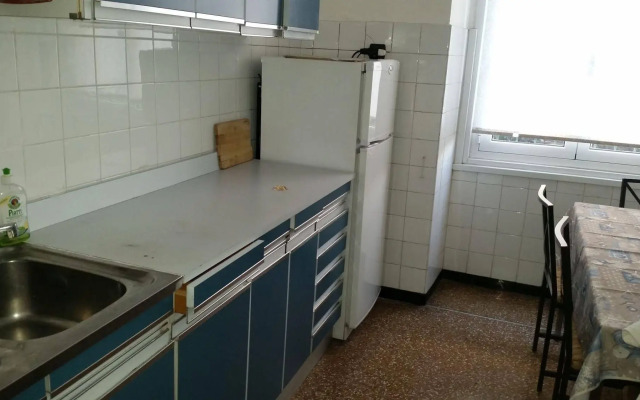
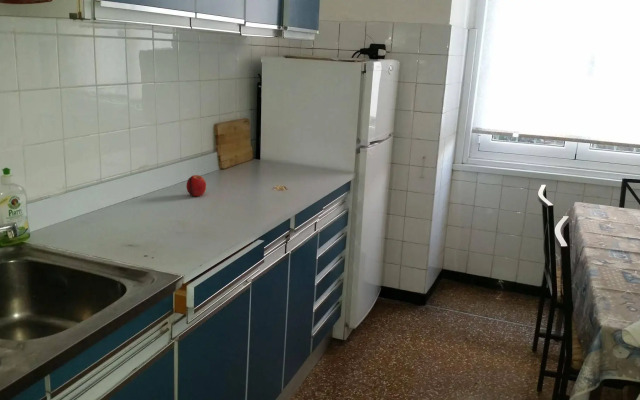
+ fruit (196, 185)
